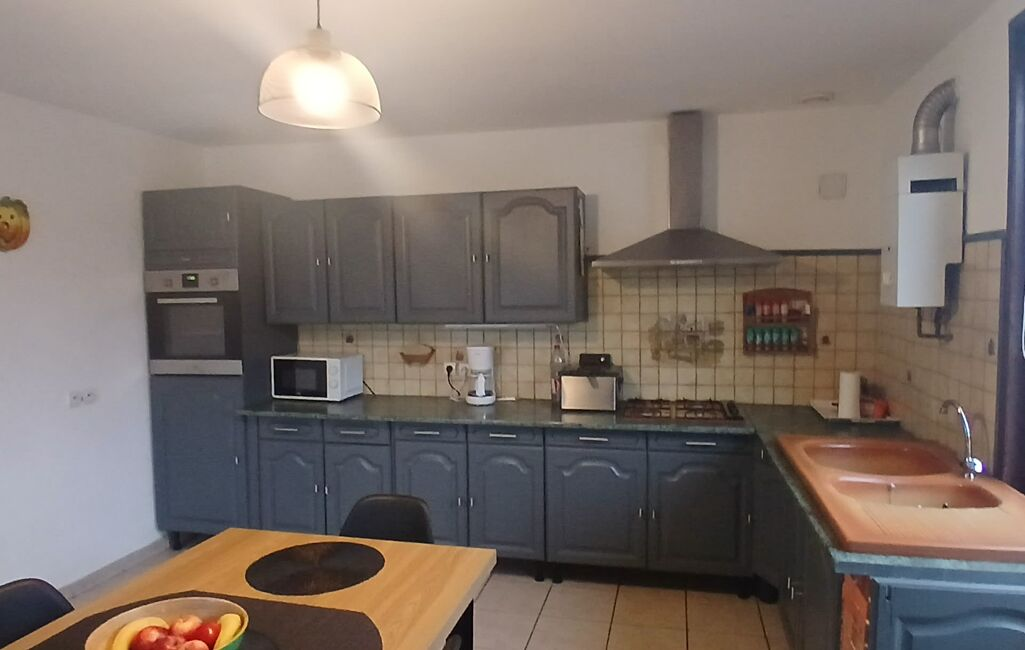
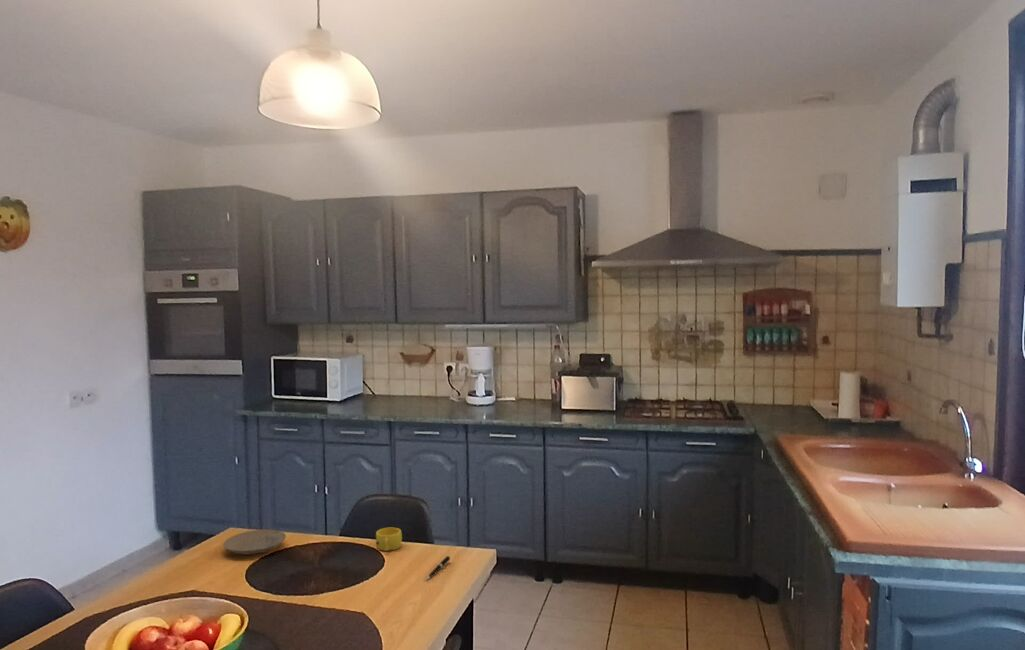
+ cup (388, 540)
+ plate (255, 544)
+ pen (437, 568)
